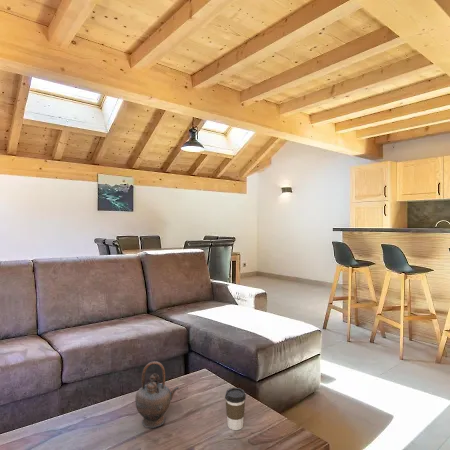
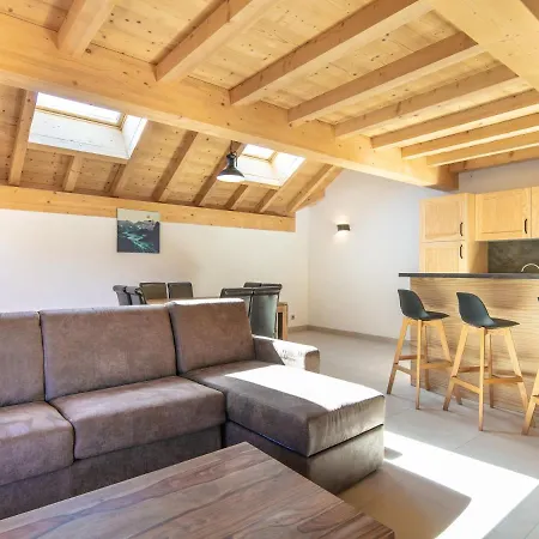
- teapot (157, 392)
- coffee cup (235, 408)
